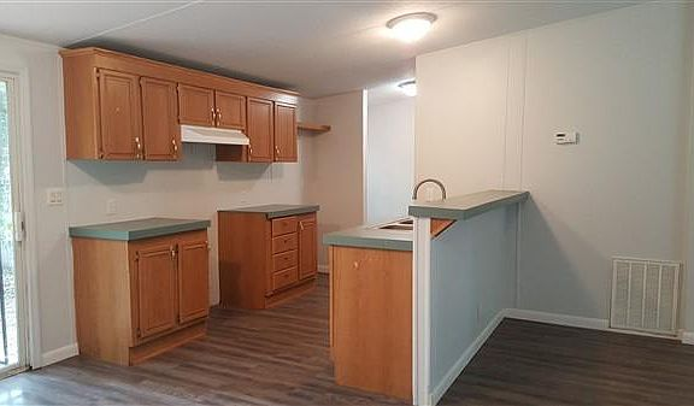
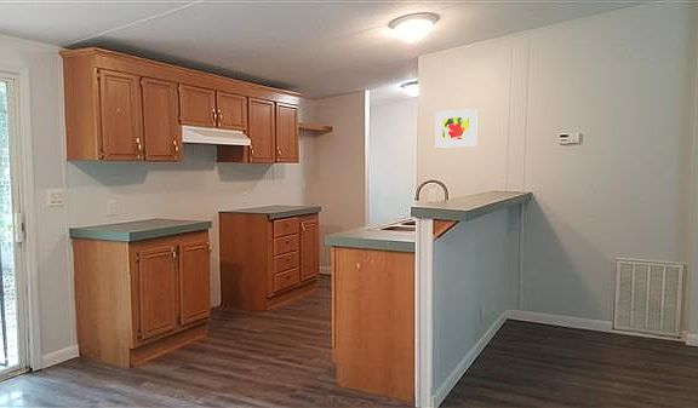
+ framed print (456, 128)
